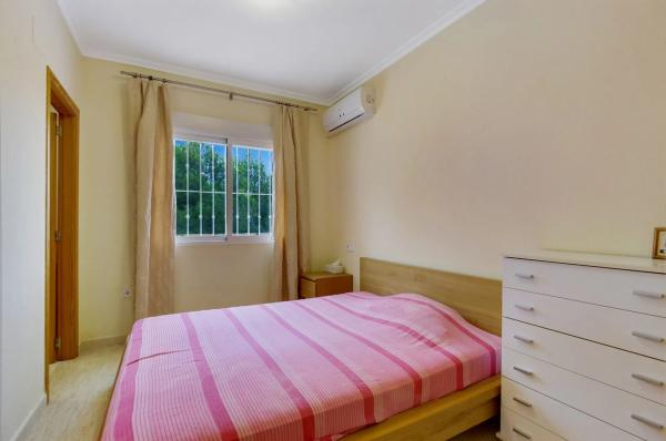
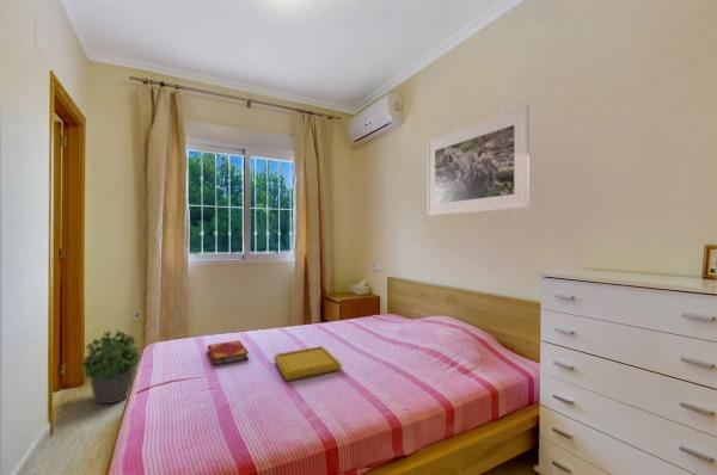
+ hardback book (227, 351)
+ potted plant (112, 364)
+ serving tray (306, 362)
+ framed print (470, 169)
